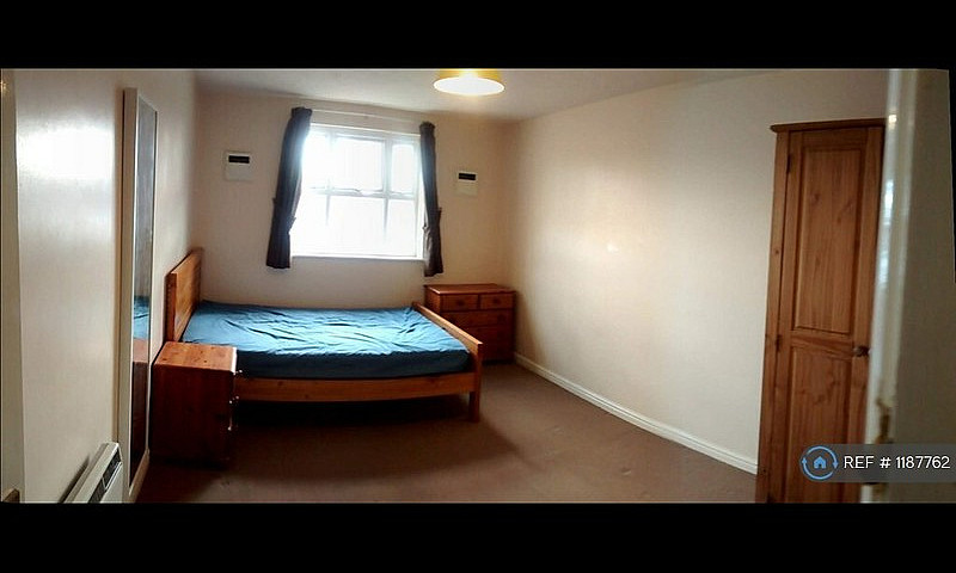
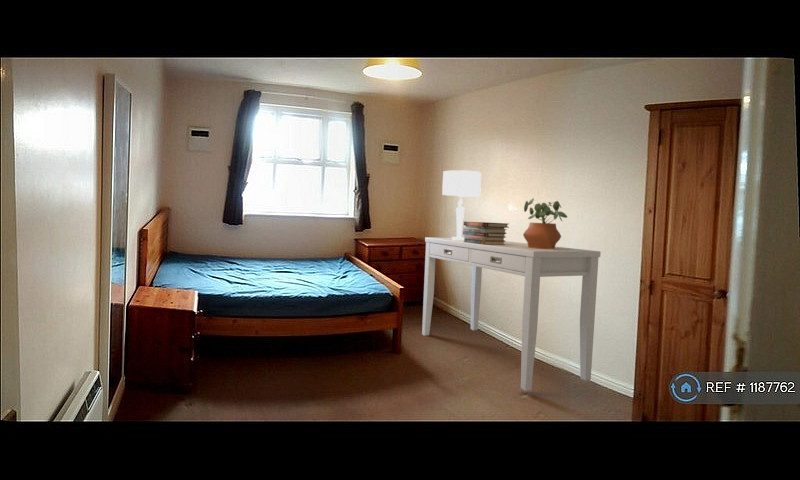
+ table lamp (460, 205)
+ book stack (484, 232)
+ desk (480, 294)
+ potted plant (546, 223)
